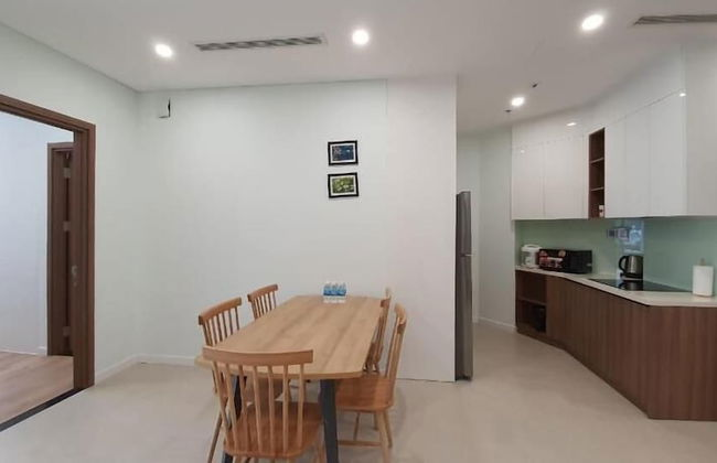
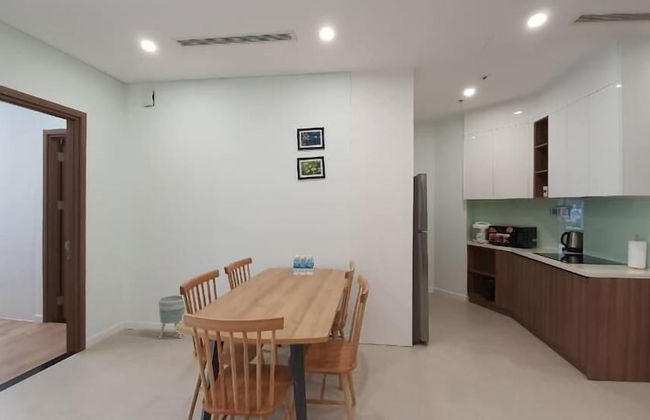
+ planter (172, 317)
